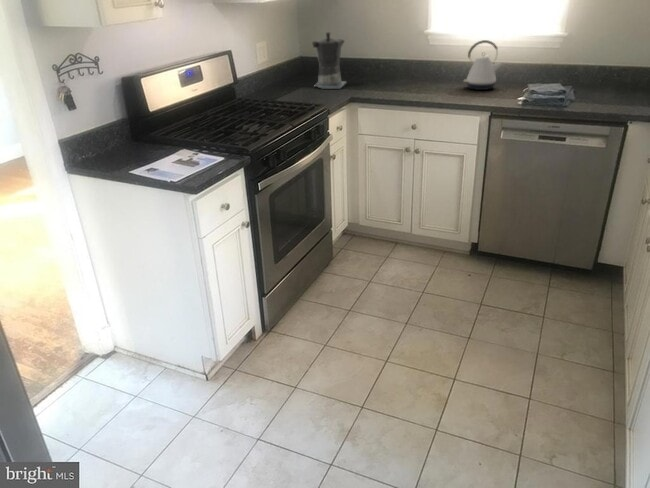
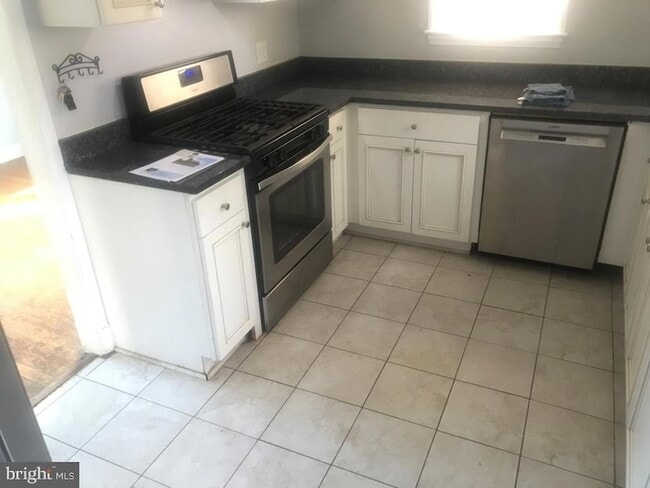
- kettle (483, 64)
- coffee maker (328, 59)
